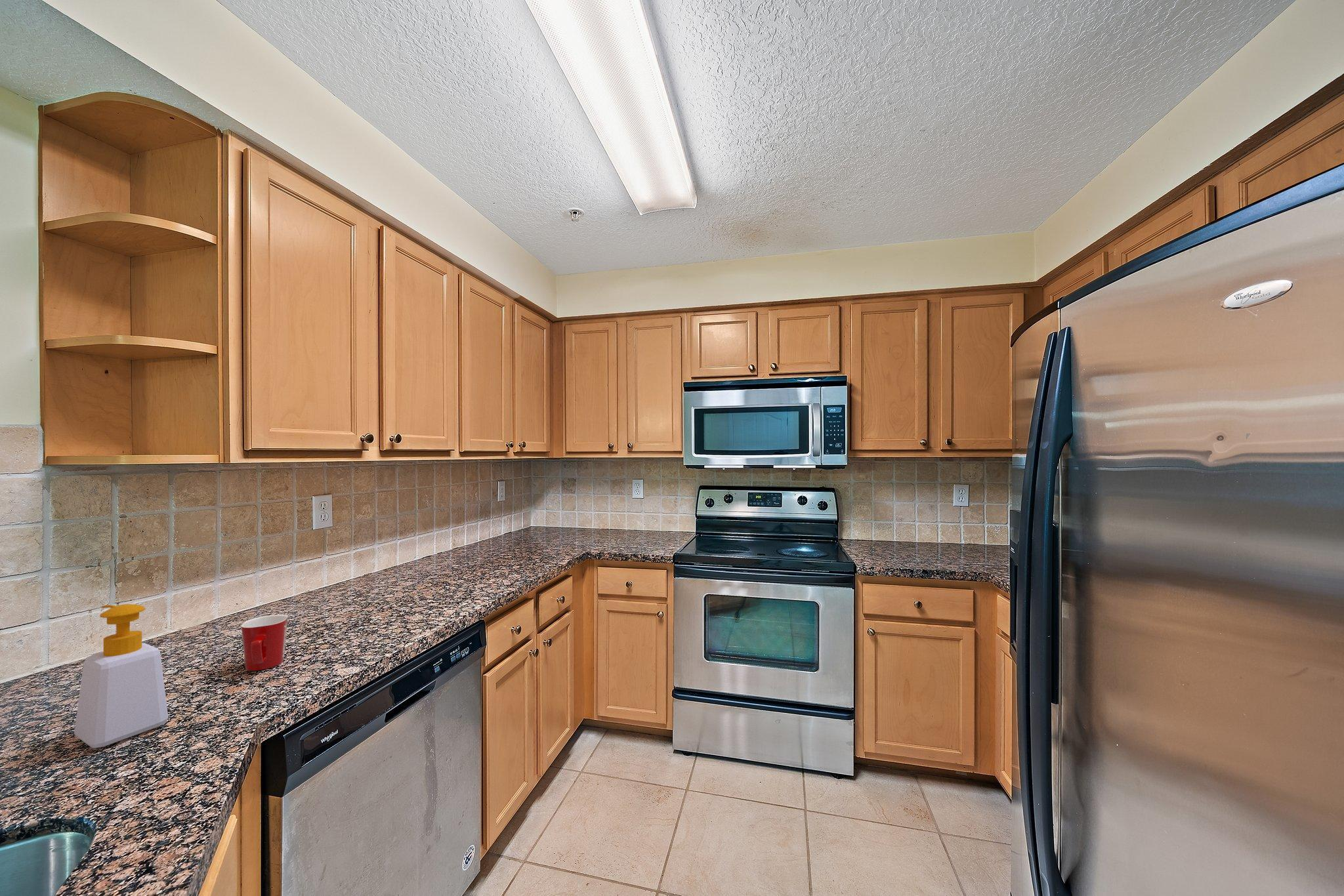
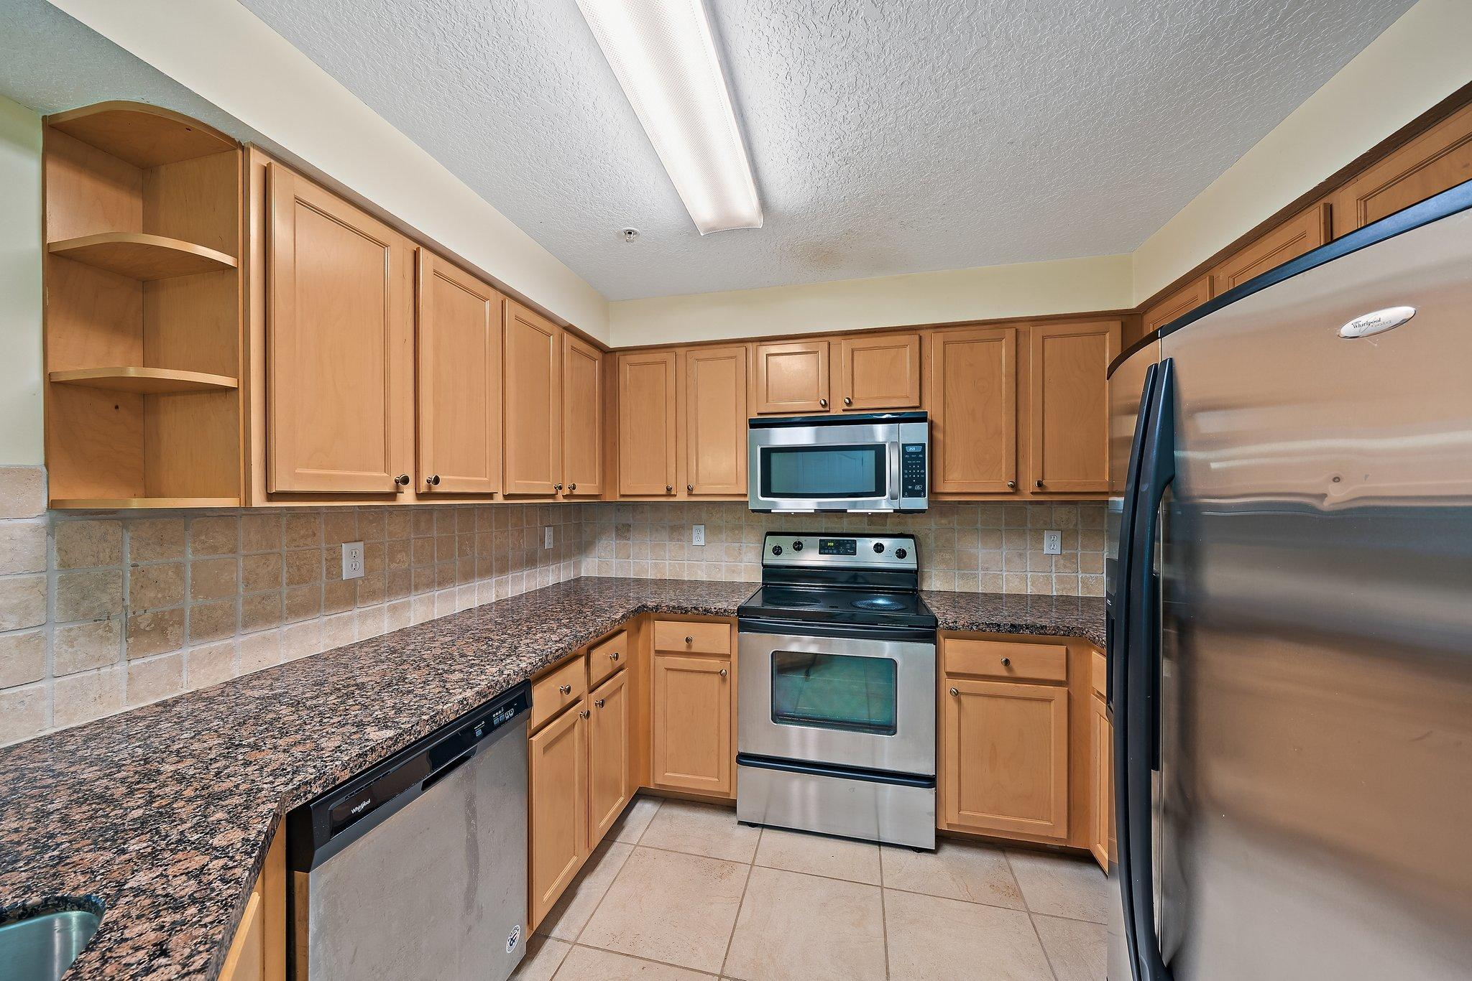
- mug (262, 645)
- soap bottle (117, 665)
